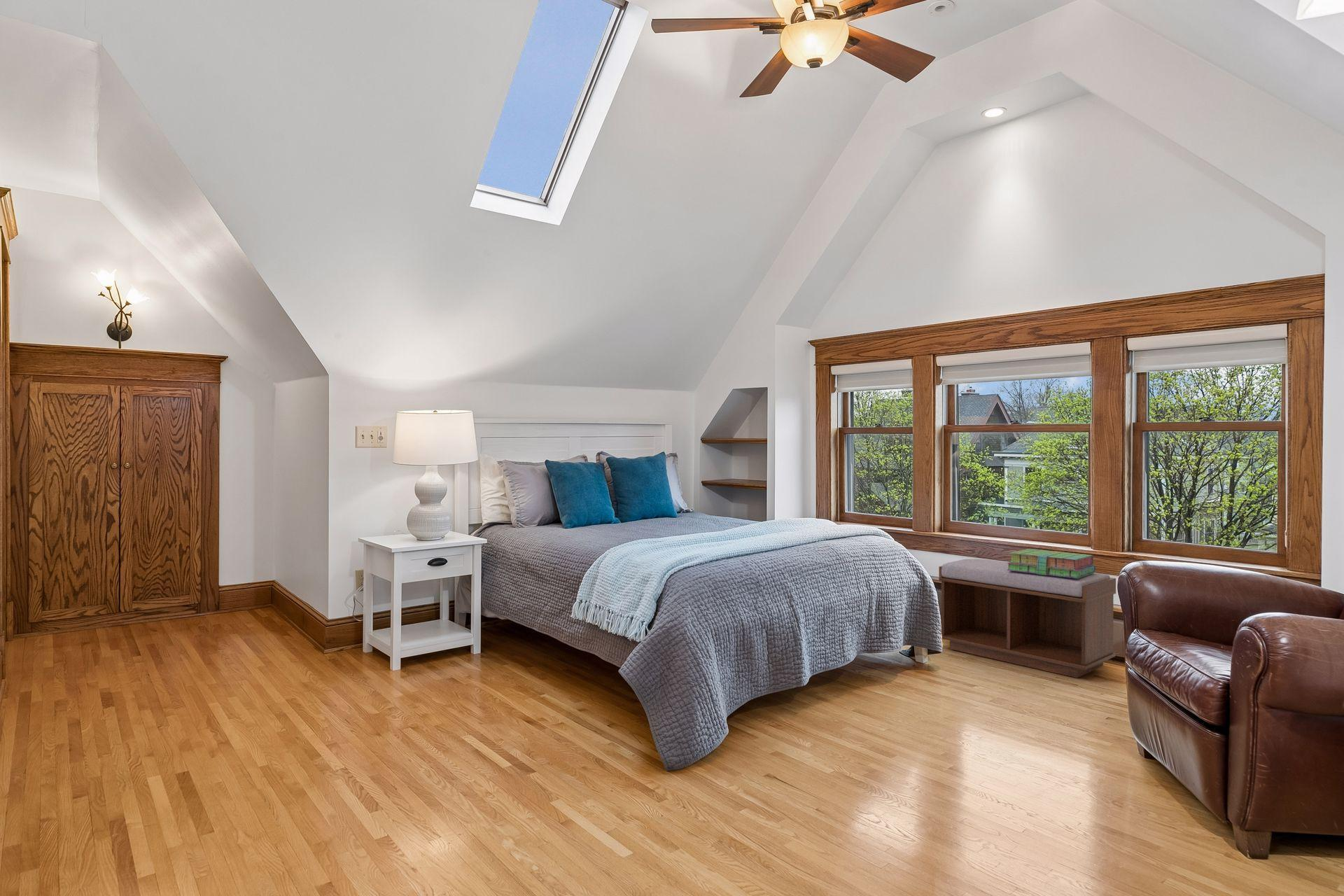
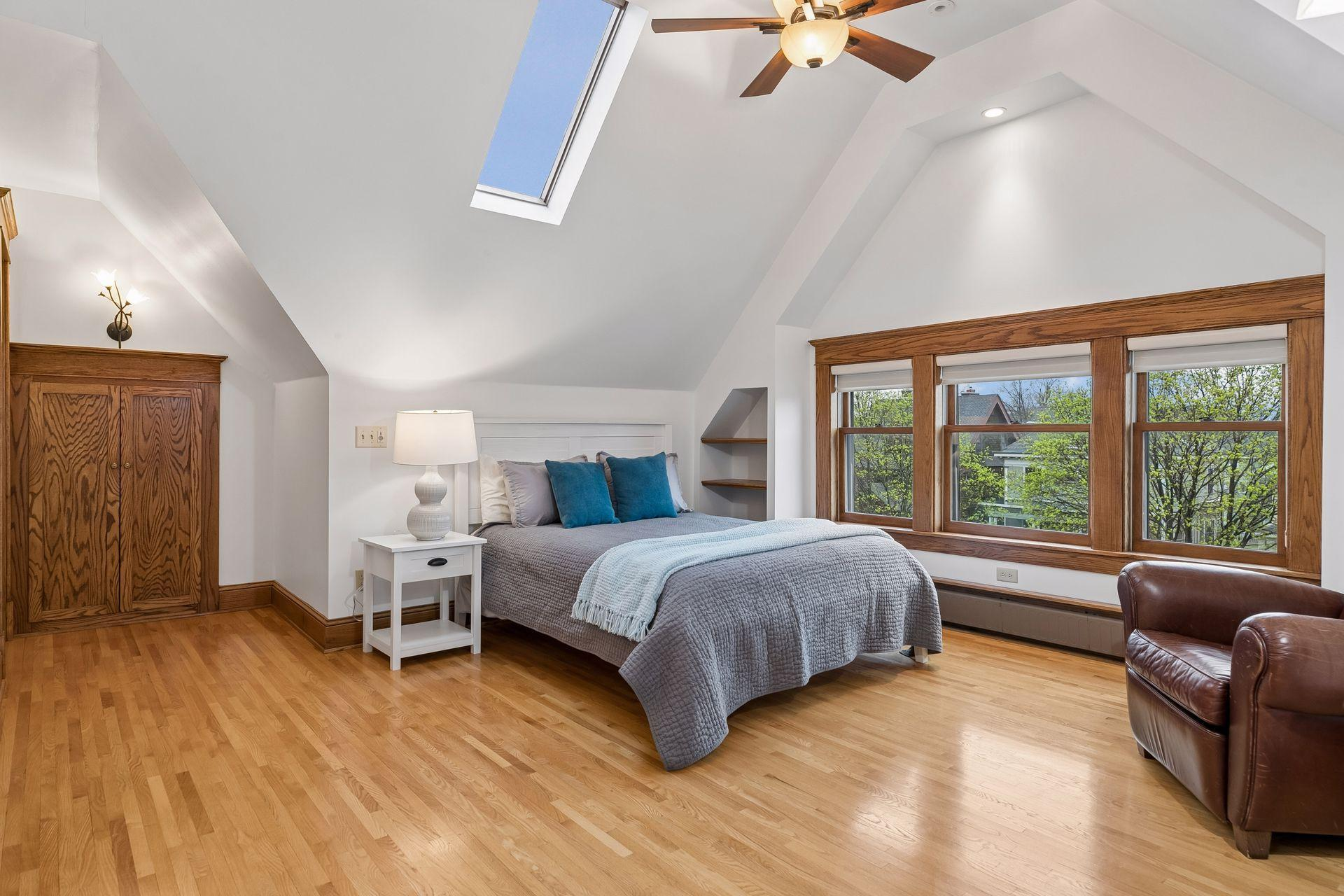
- stack of books (1051, 562)
- bench (1023, 612)
